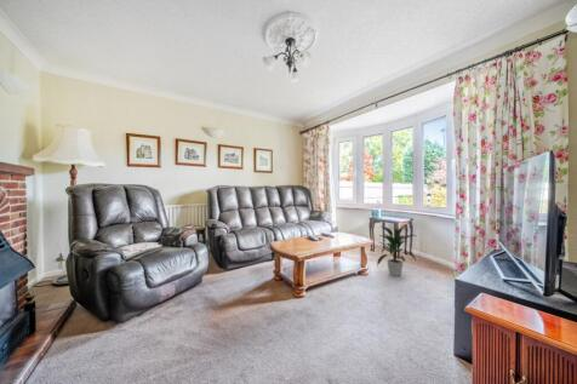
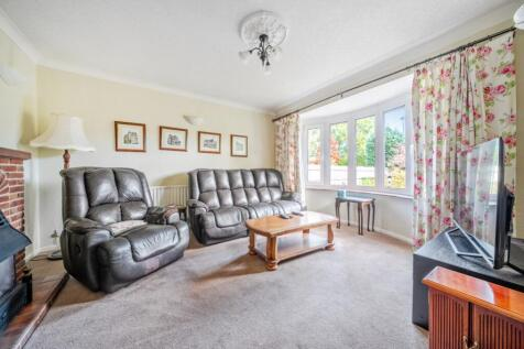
- indoor plant (393, 248)
